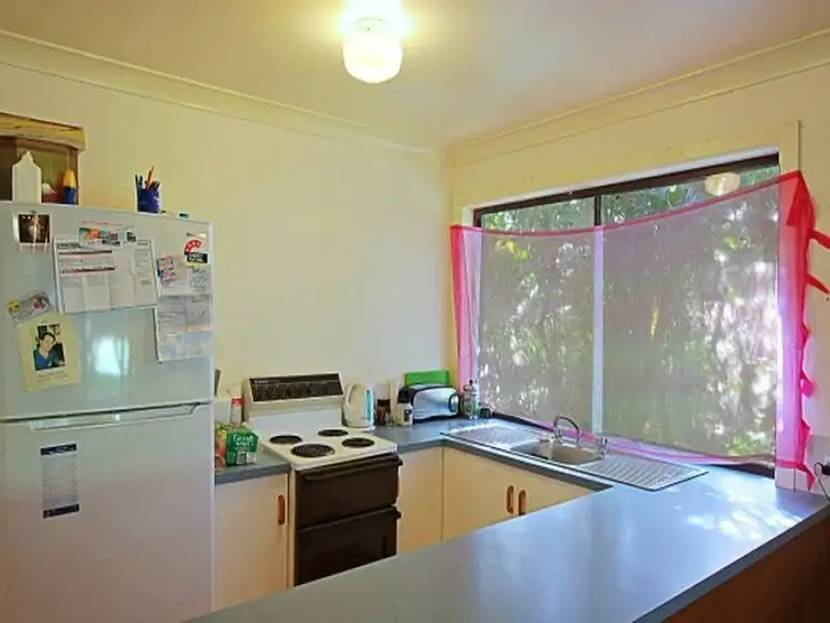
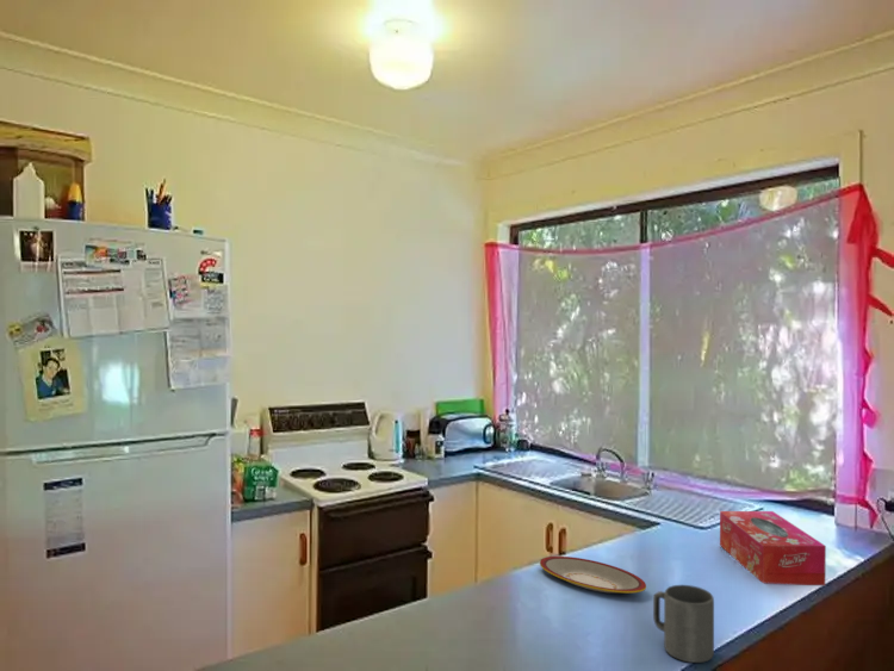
+ mug (681, 620)
+ tissue box (768, 545)
+ plate (590, 577)
